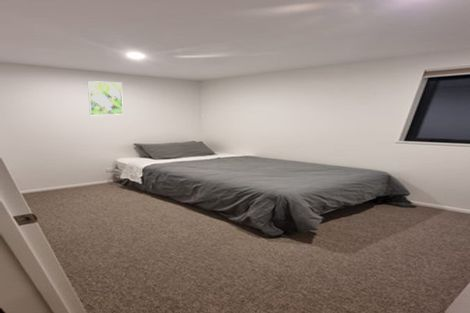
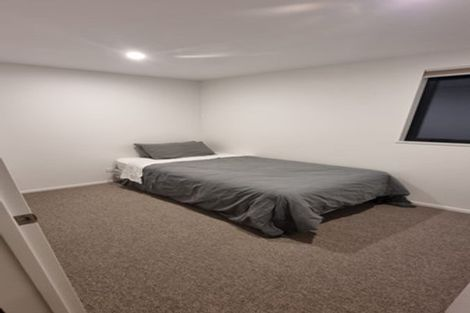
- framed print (106, 98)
